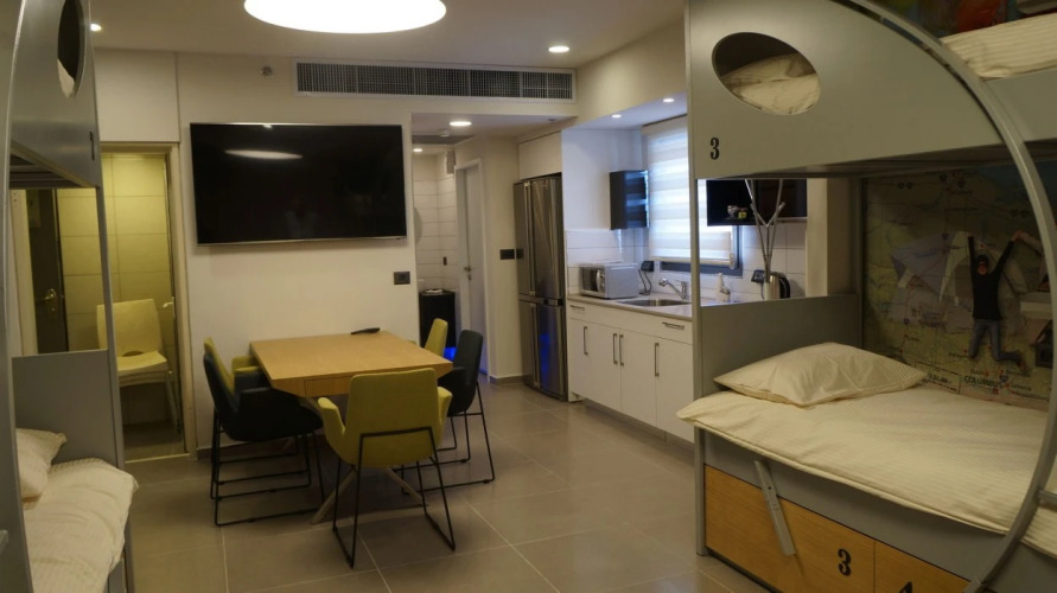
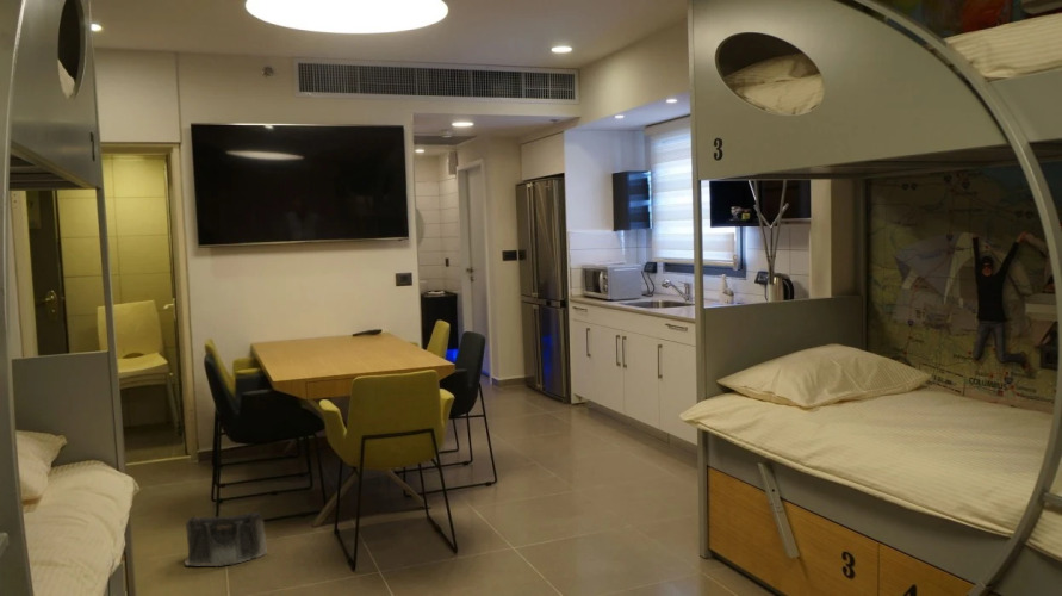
+ saddlebag (225, 535)
